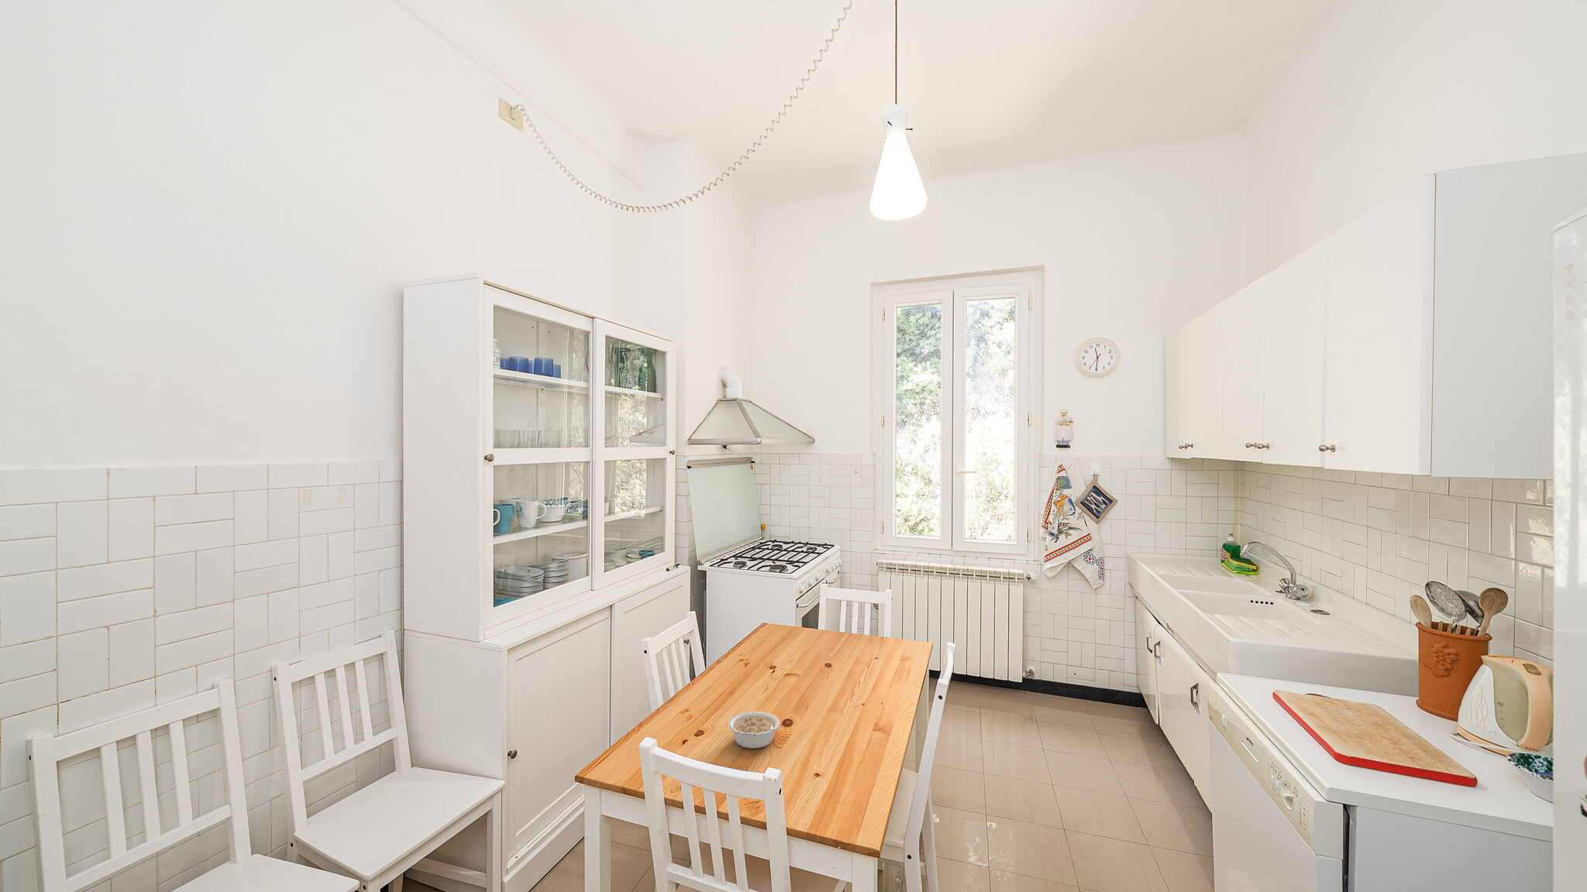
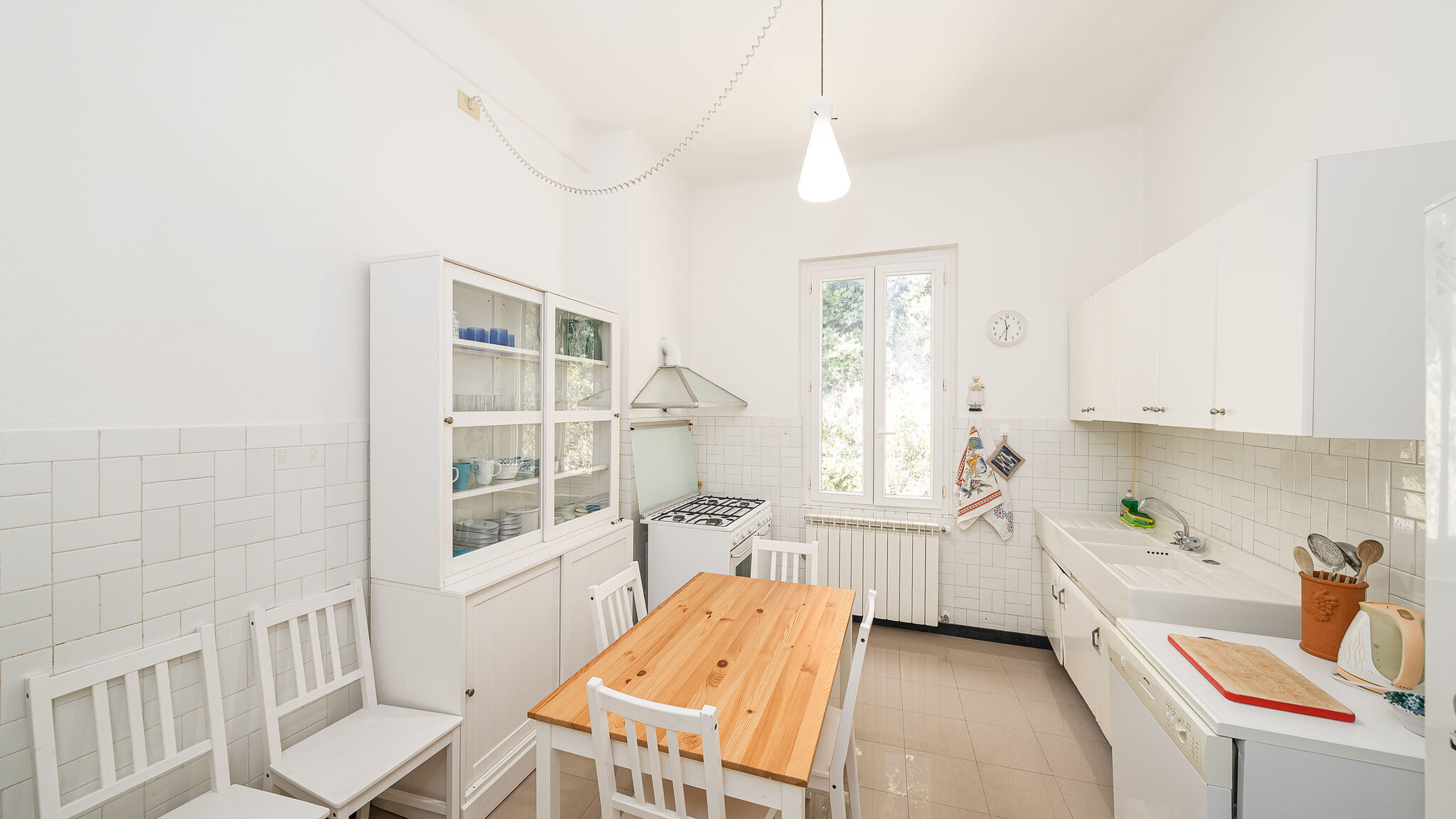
- legume (755, 730)
